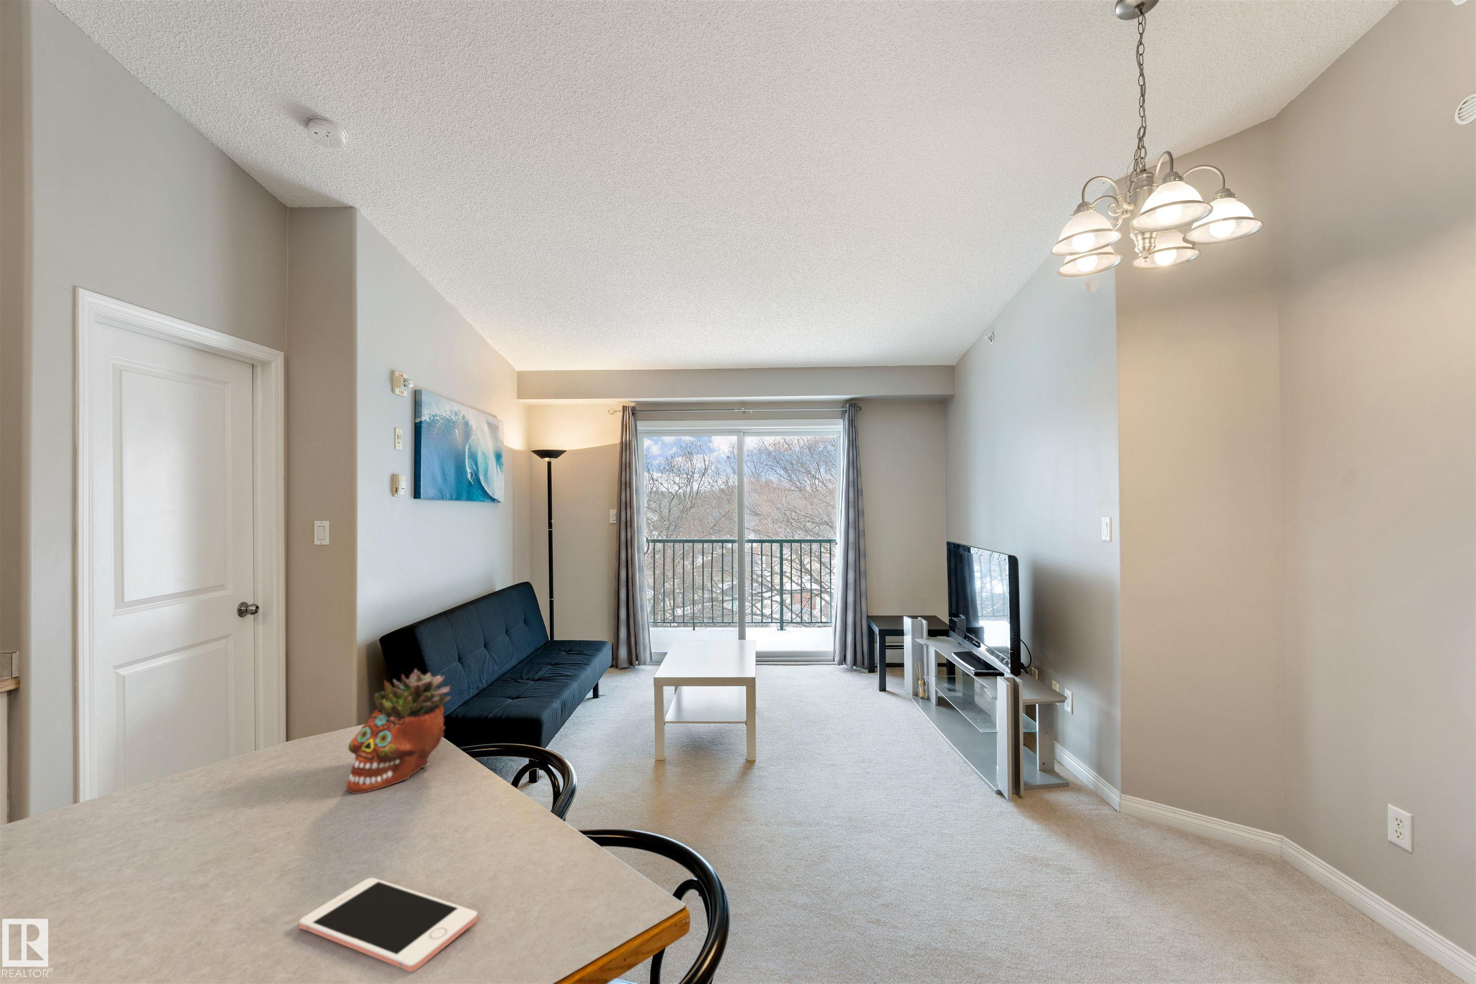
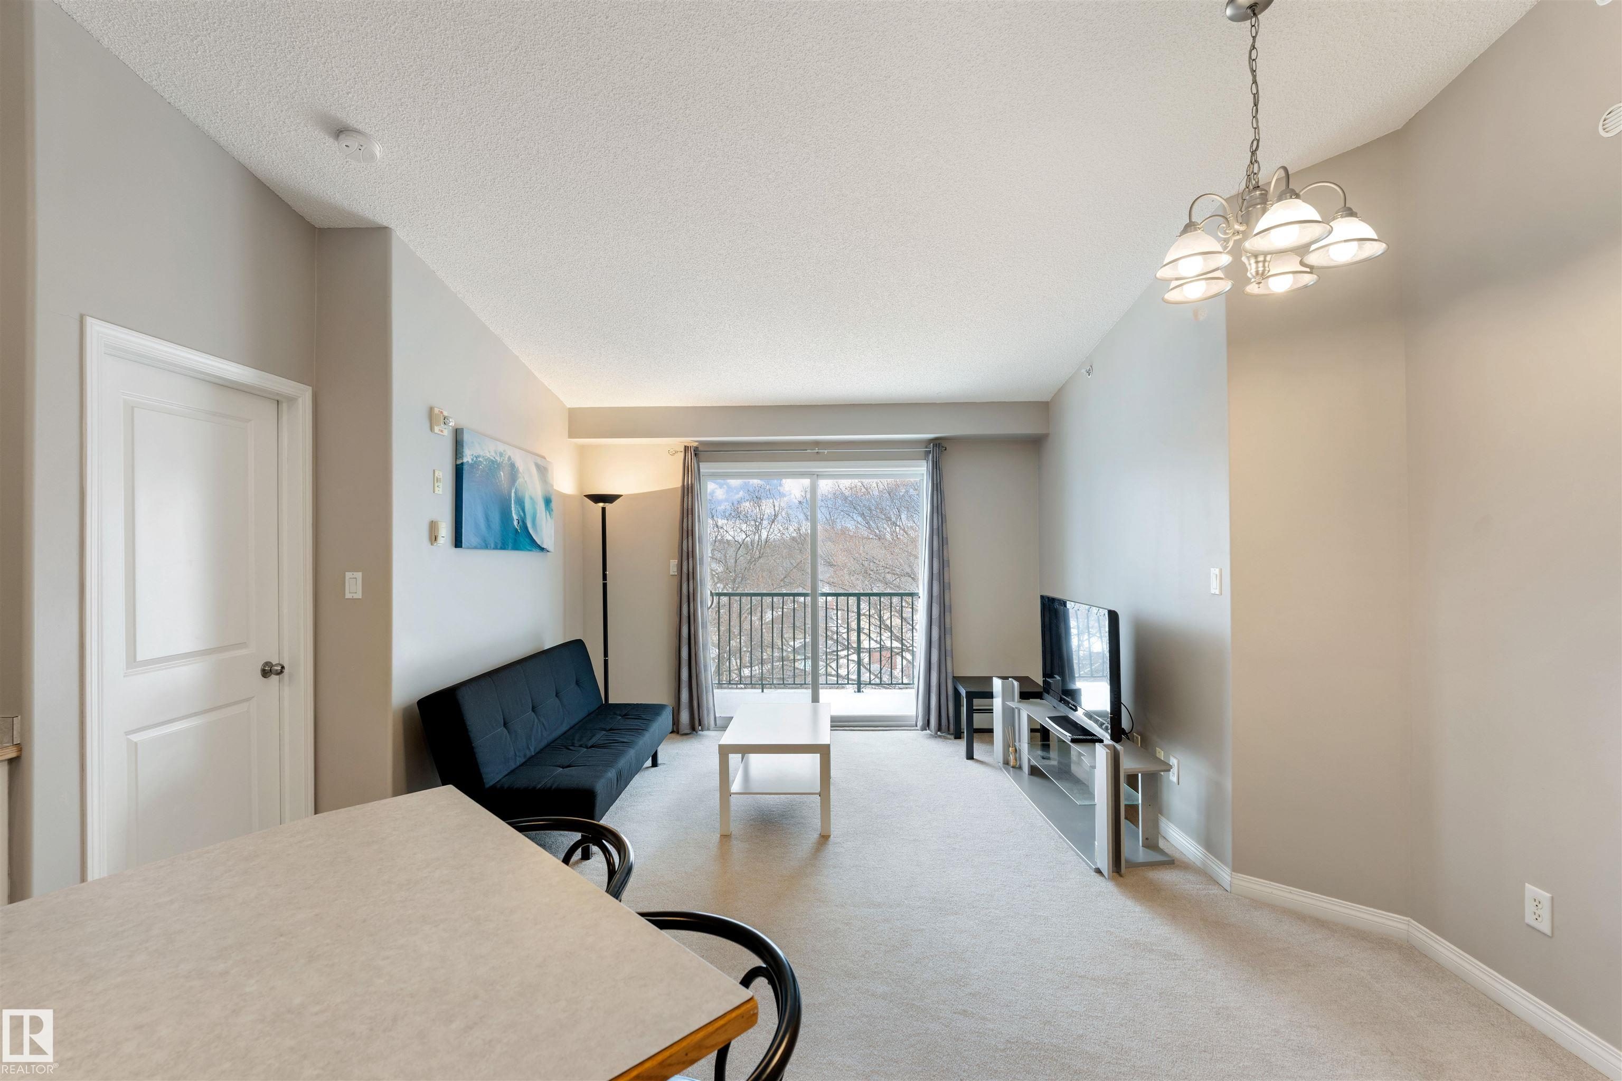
- cell phone (389, 919)
- succulent planter (399, 724)
